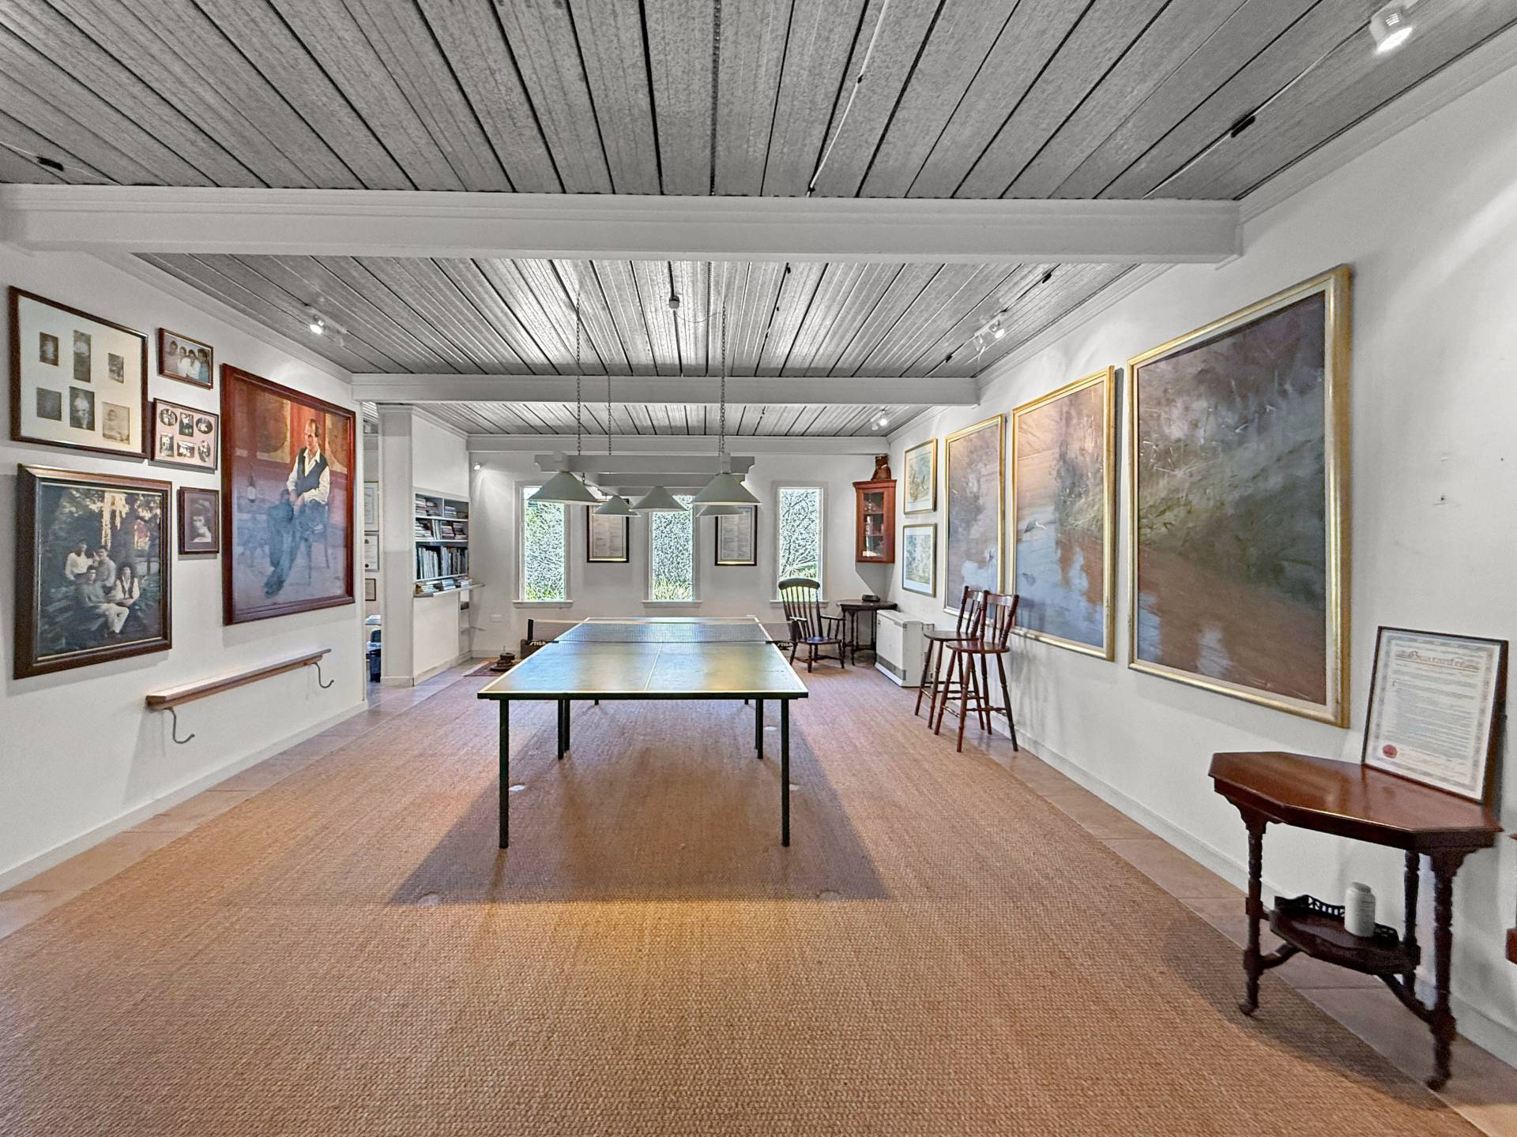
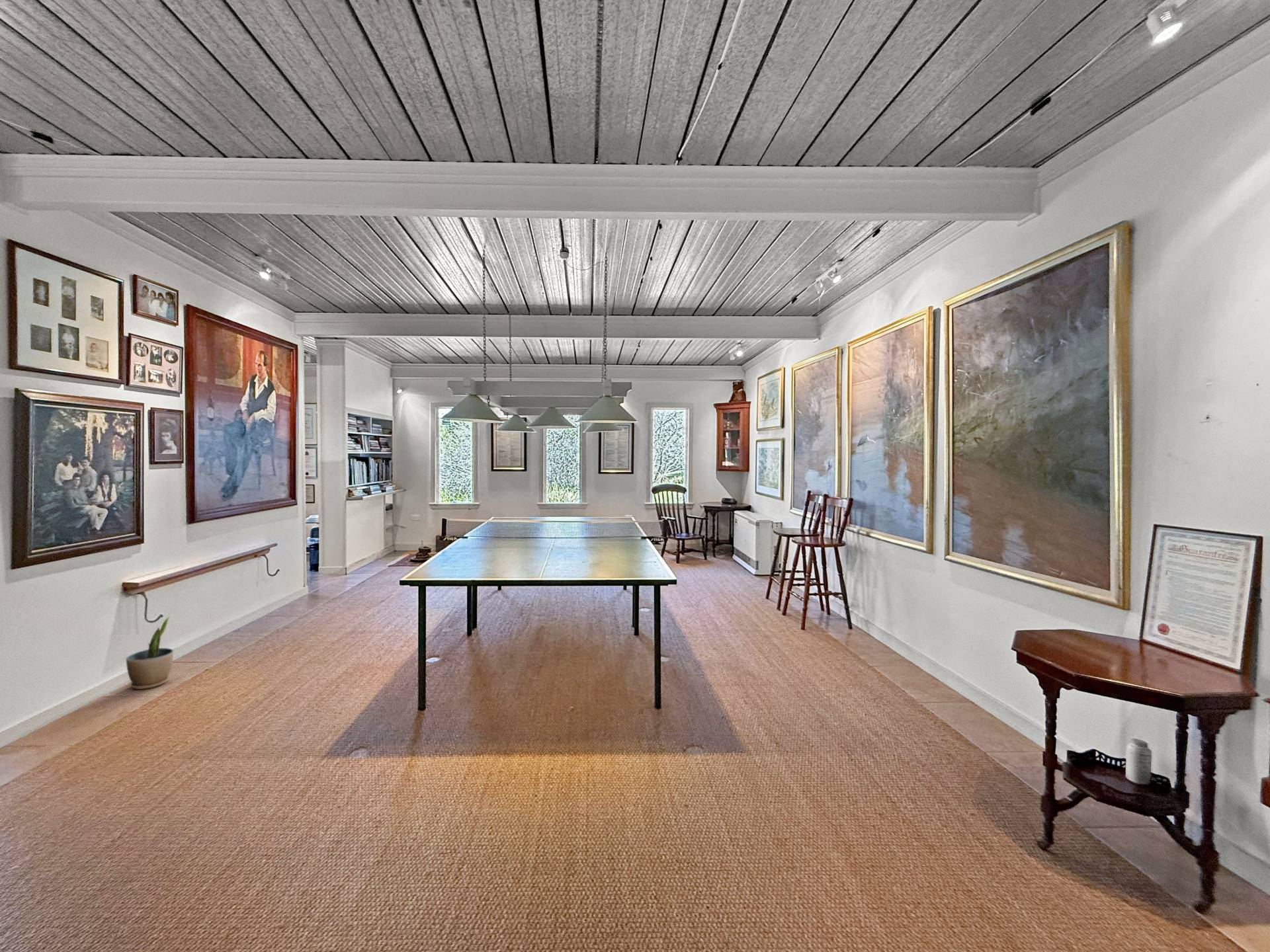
+ potted plant (150, 653)
